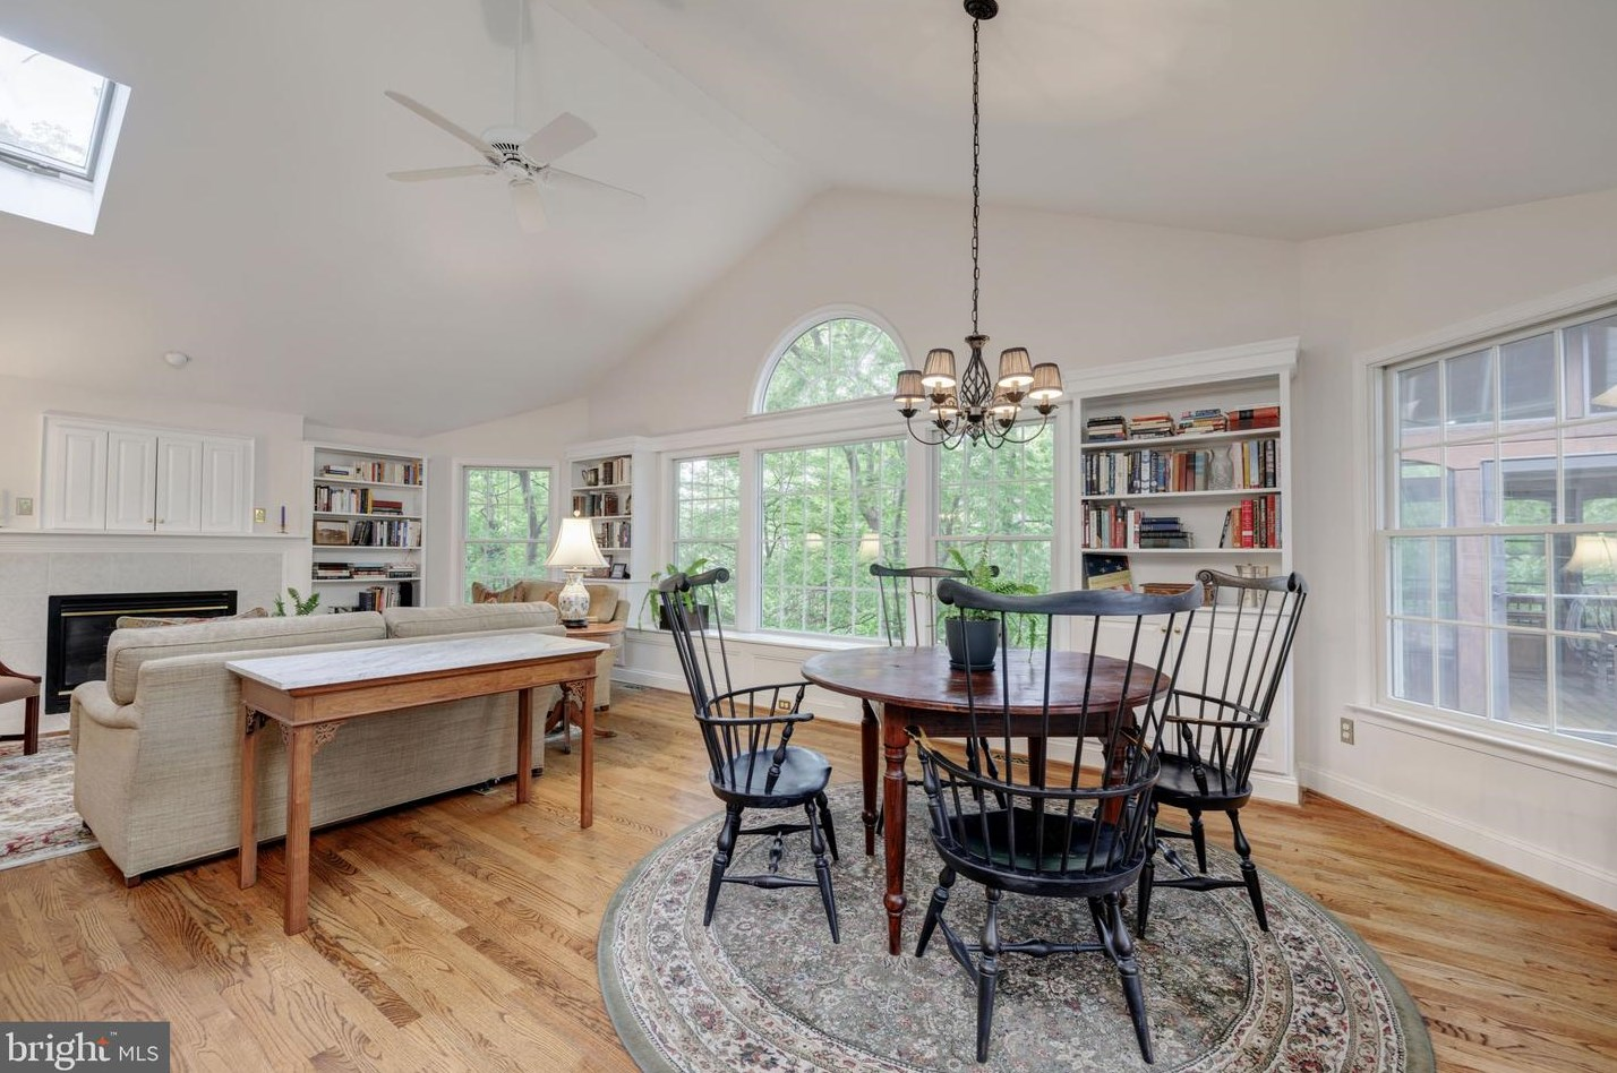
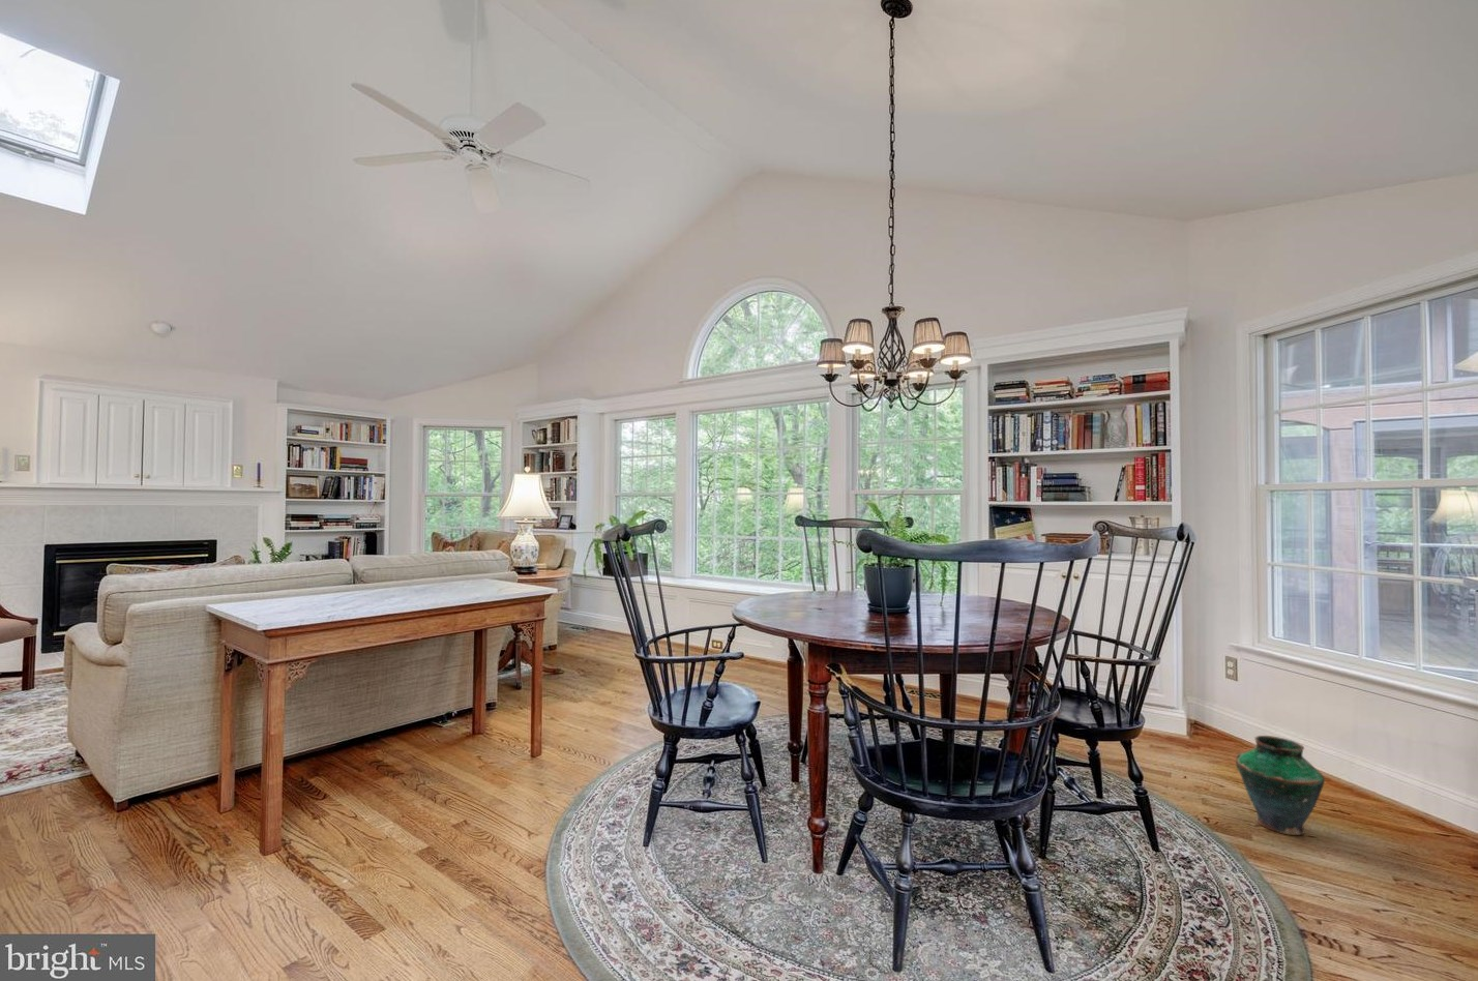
+ vase (1273, 781)
